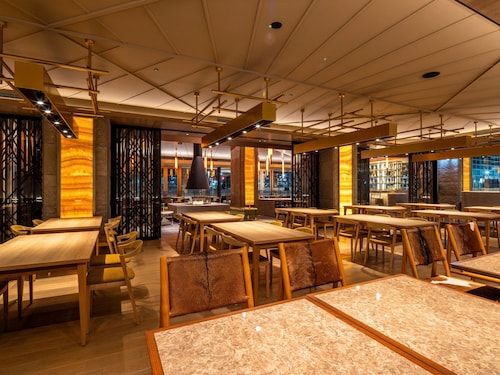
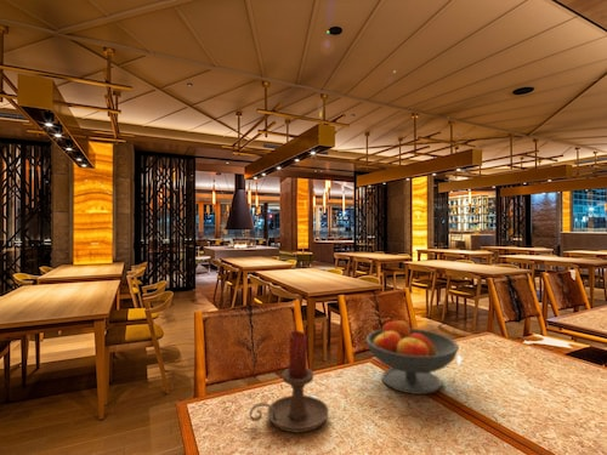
+ fruit bowl (410, 353)
+ candle holder (289, 375)
